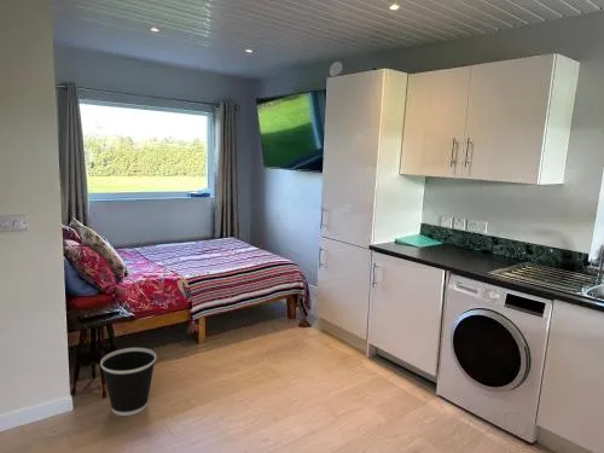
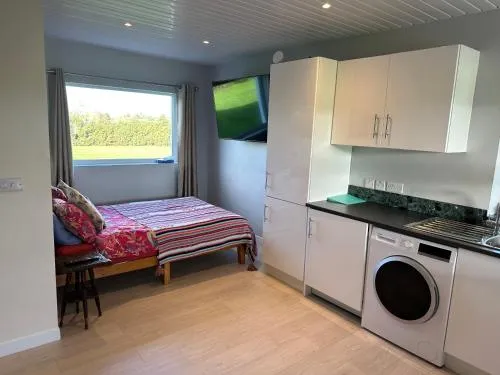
- wastebasket (129, 382)
